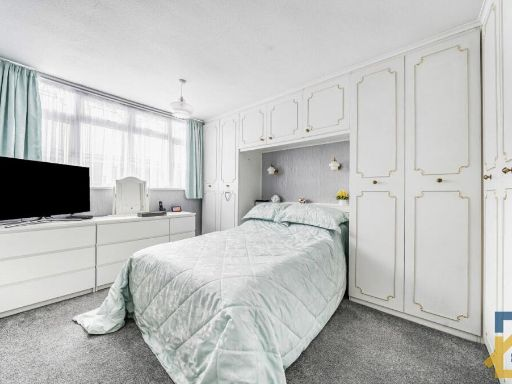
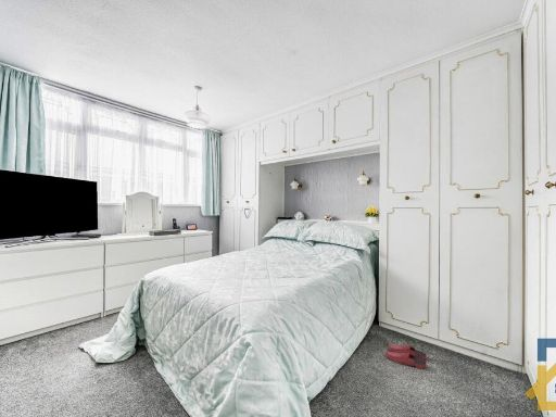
+ slippers (405, 353)
